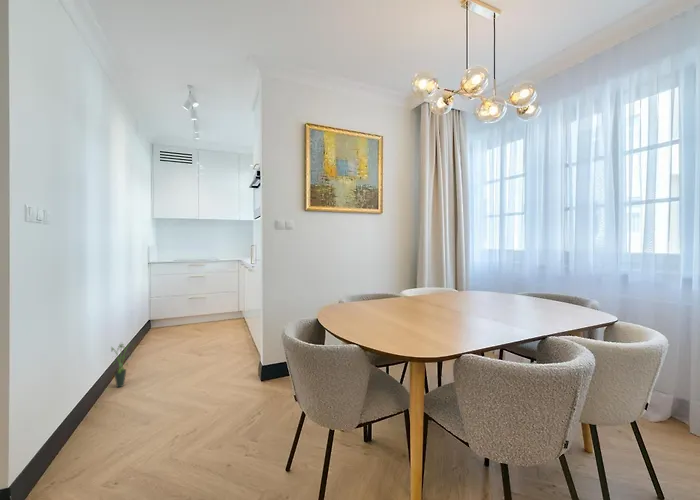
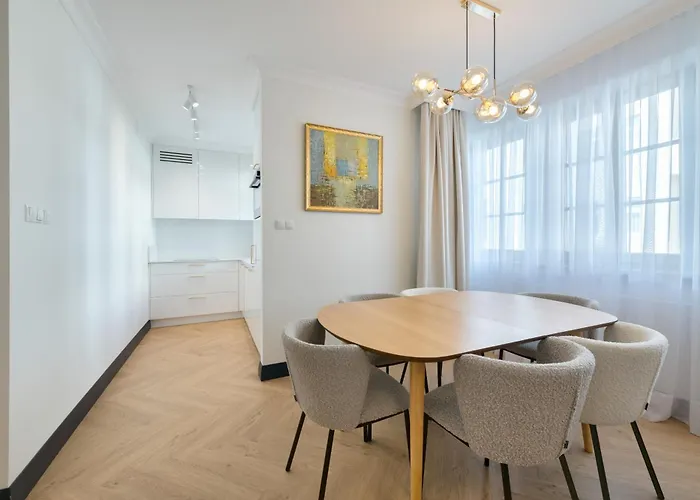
- potted plant (122, 363)
